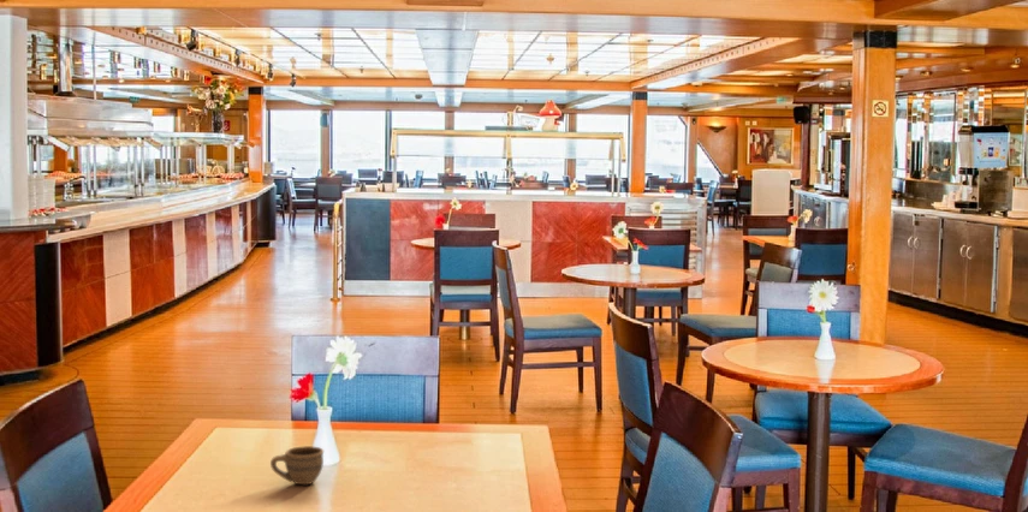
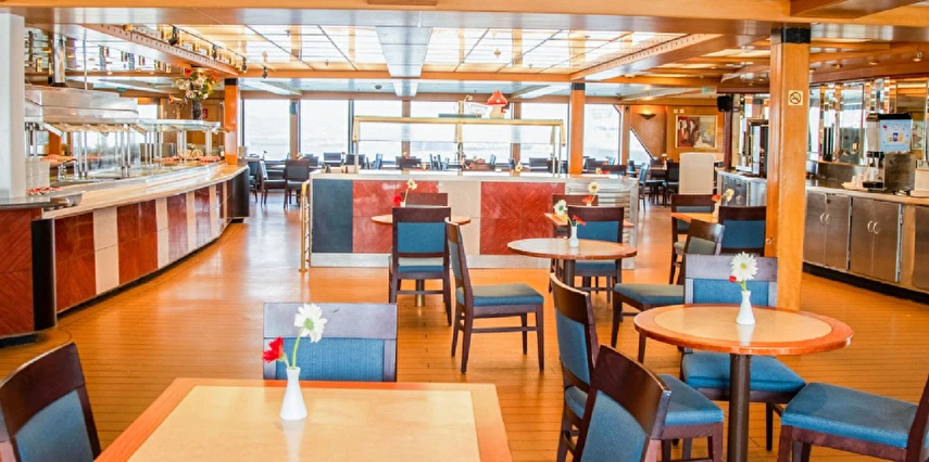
- cup (297, 466)
